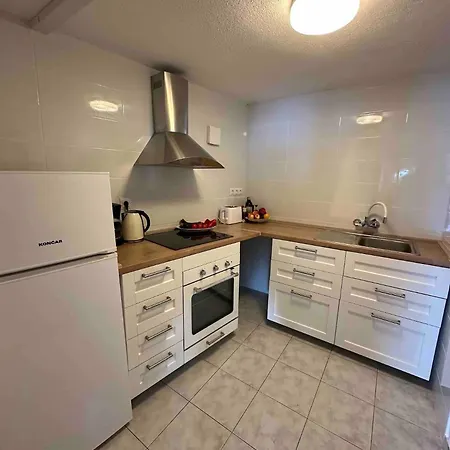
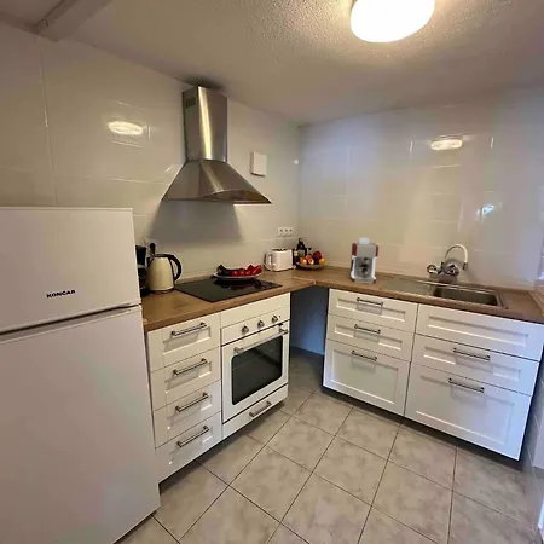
+ coffee maker (364, 259)
